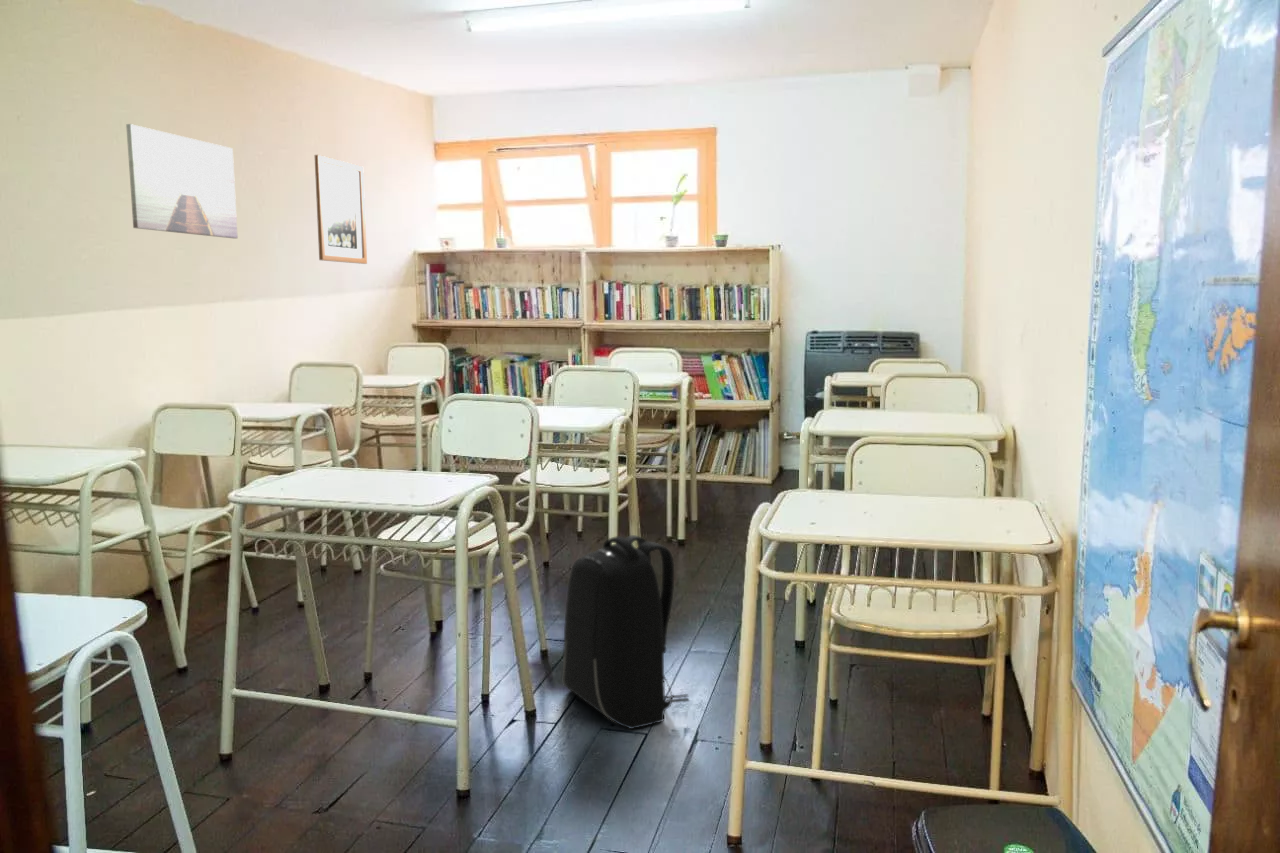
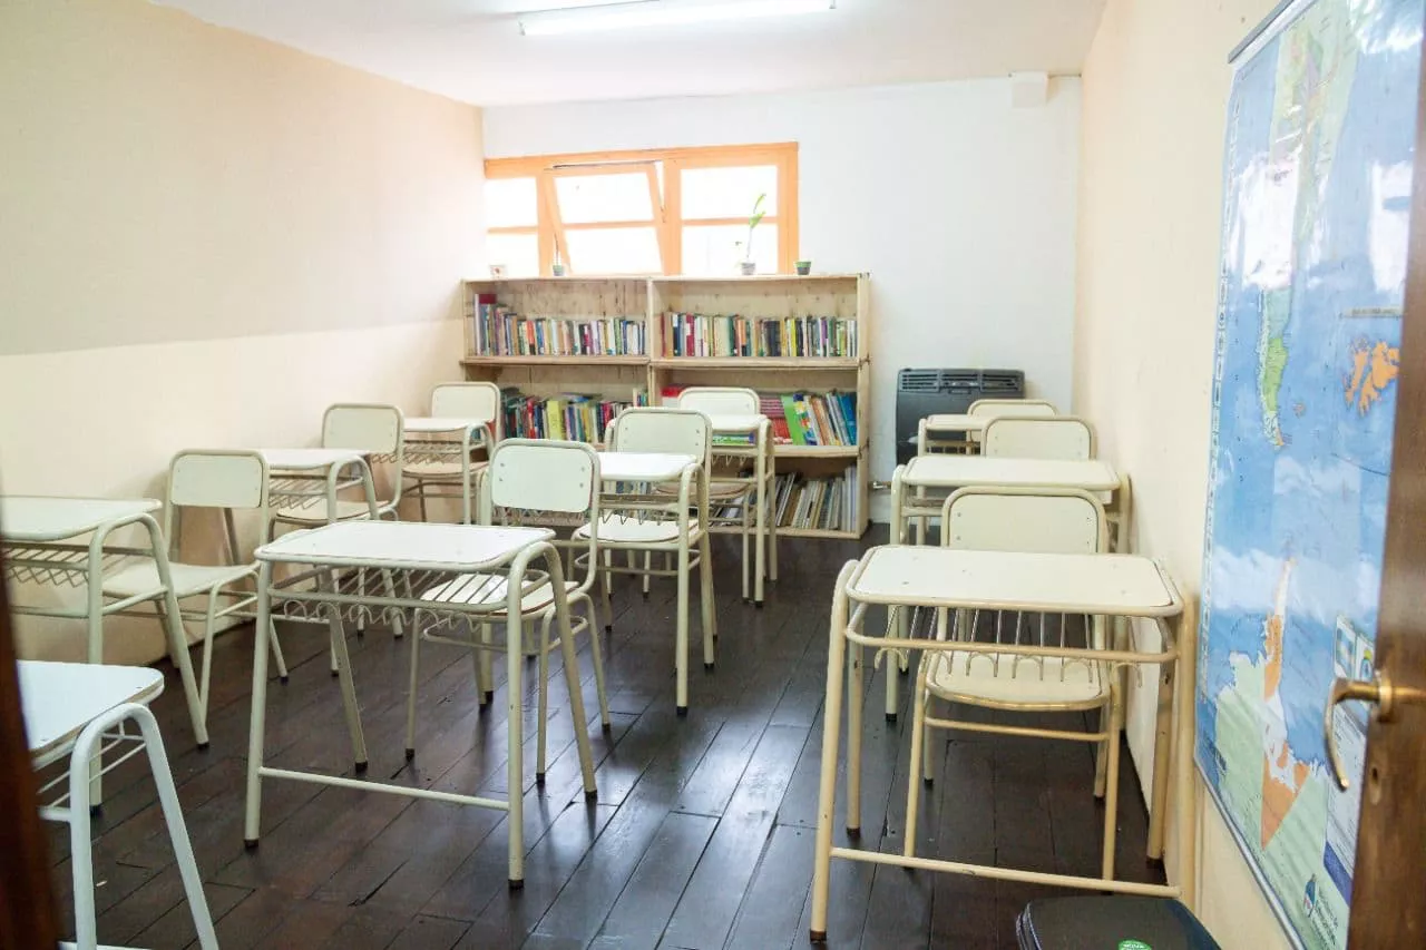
- wall art (186, 185)
- wall art (342, 211)
- backpack (625, 618)
